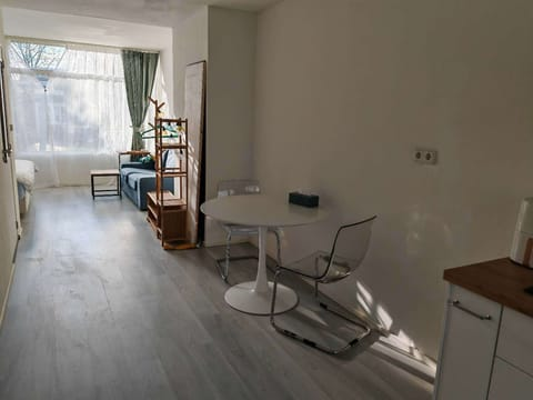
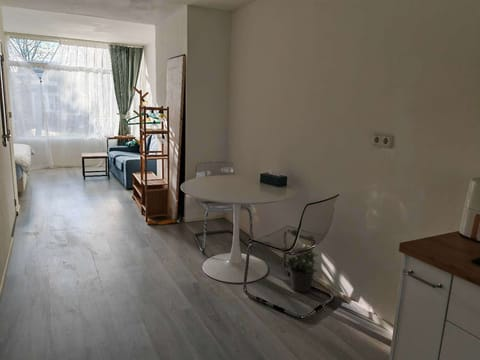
+ potted plant (303, 266)
